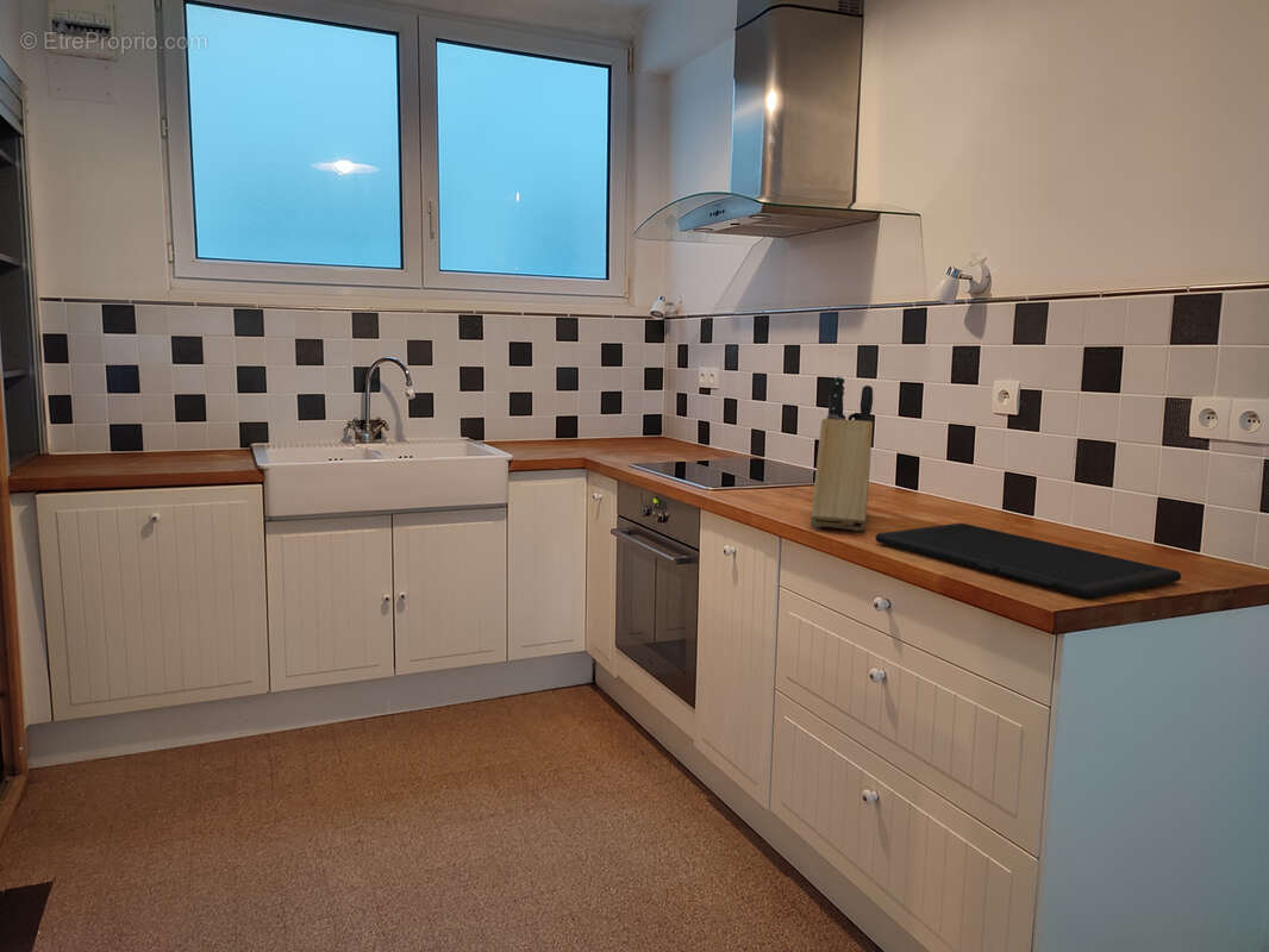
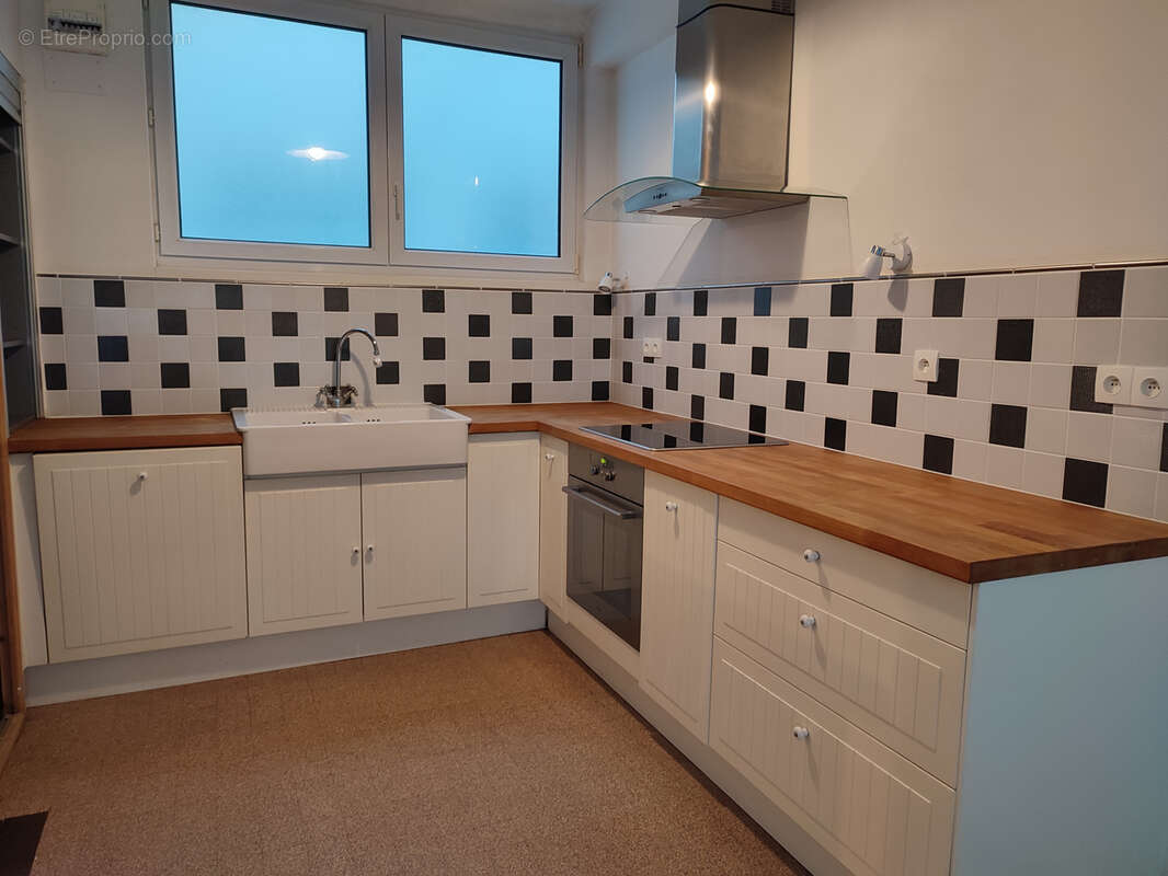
- cutting board (1014, 556)
- knife block (844, 449)
